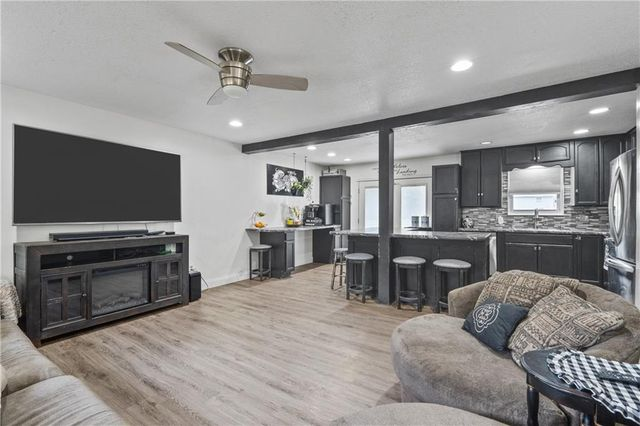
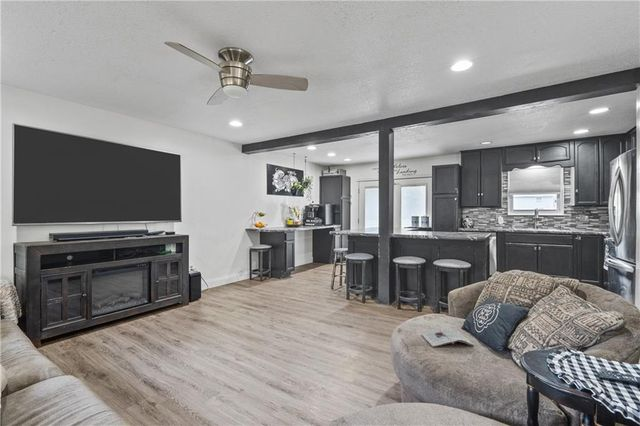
+ magazine (446, 336)
